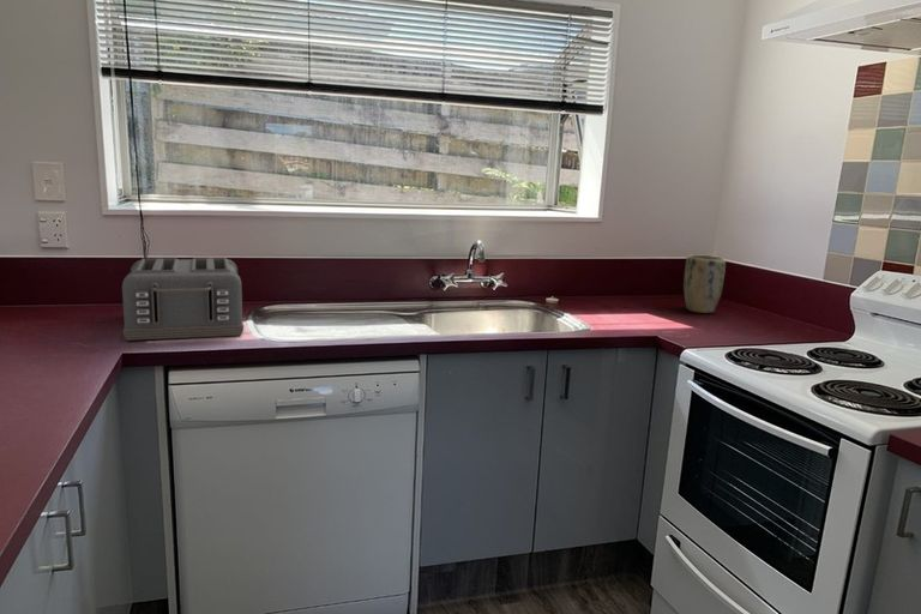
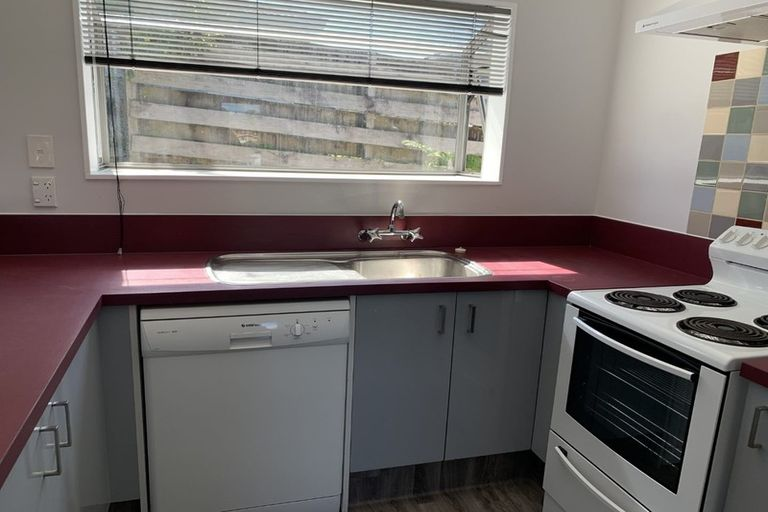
- plant pot (703, 283)
- toaster (185, 295)
